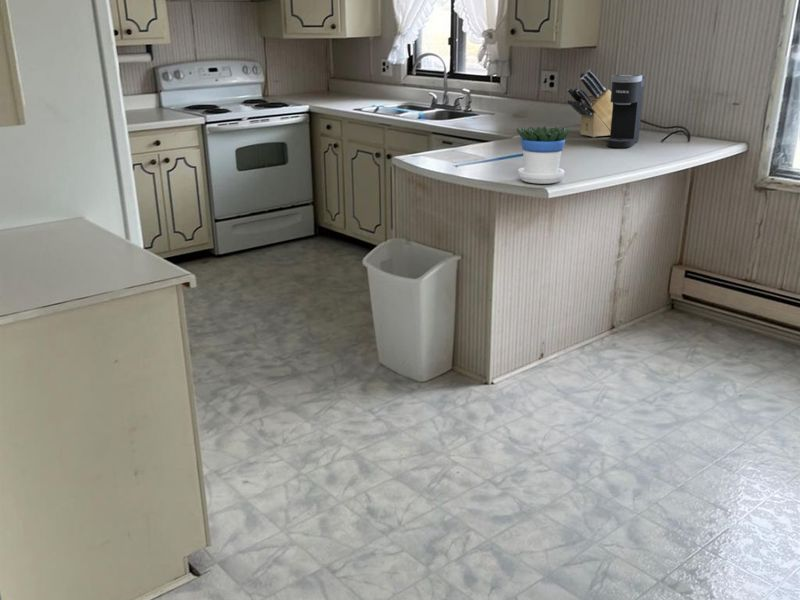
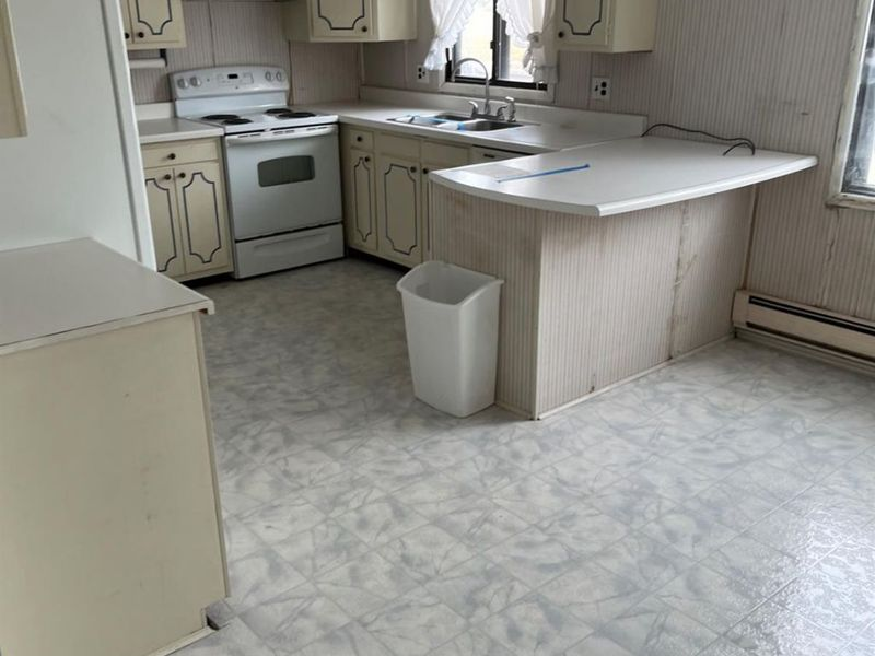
- flowerpot (542, 155)
- coffee maker (625, 109)
- knife block (603, 102)
